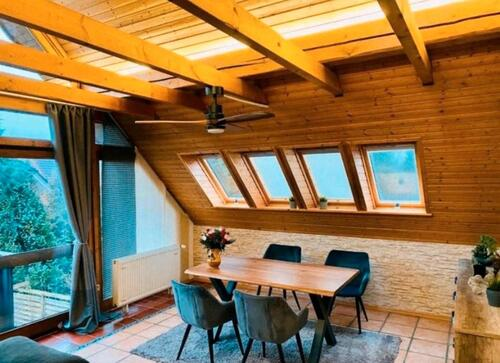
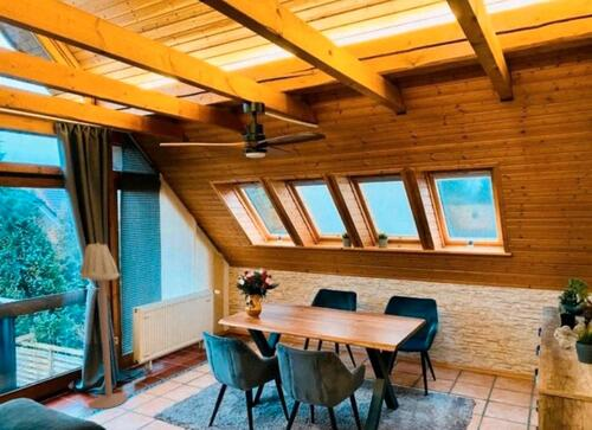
+ floor lamp (102, 321)
